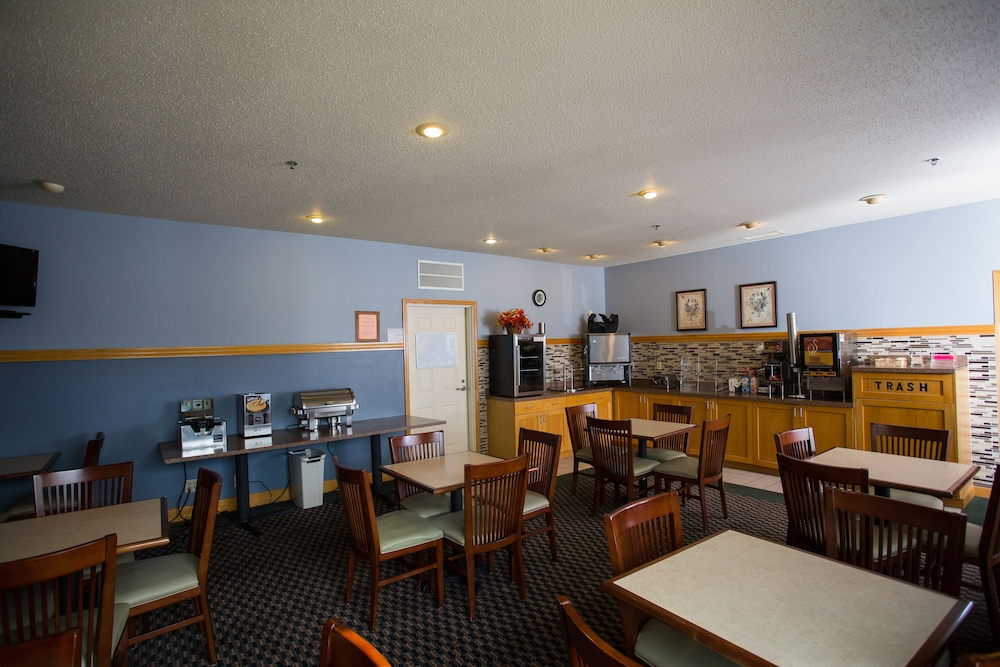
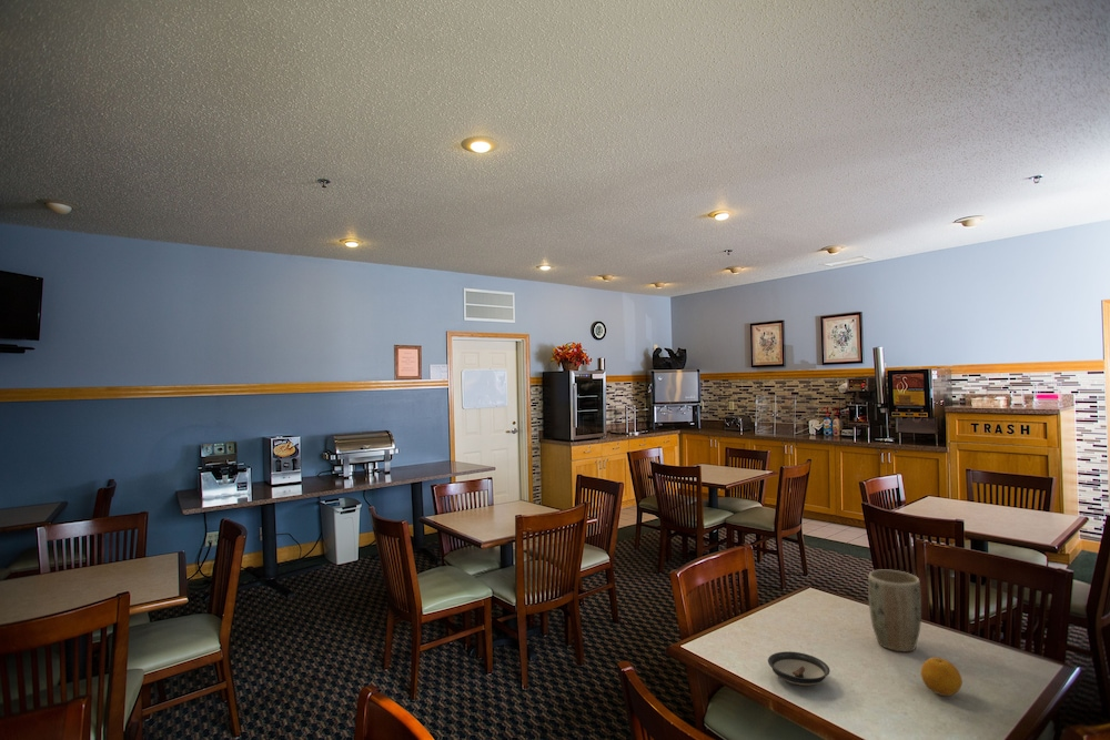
+ saucer (798, 671)
+ fruit (940, 676)
+ plant pot (895, 610)
